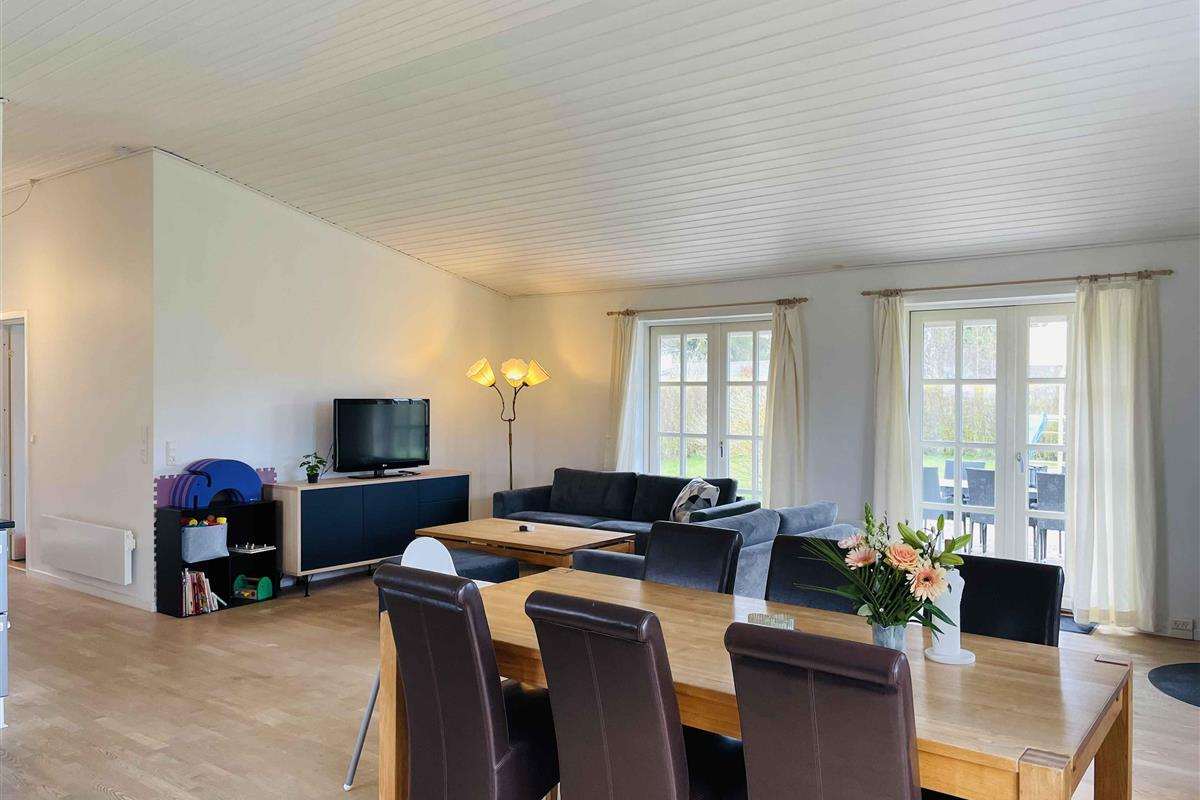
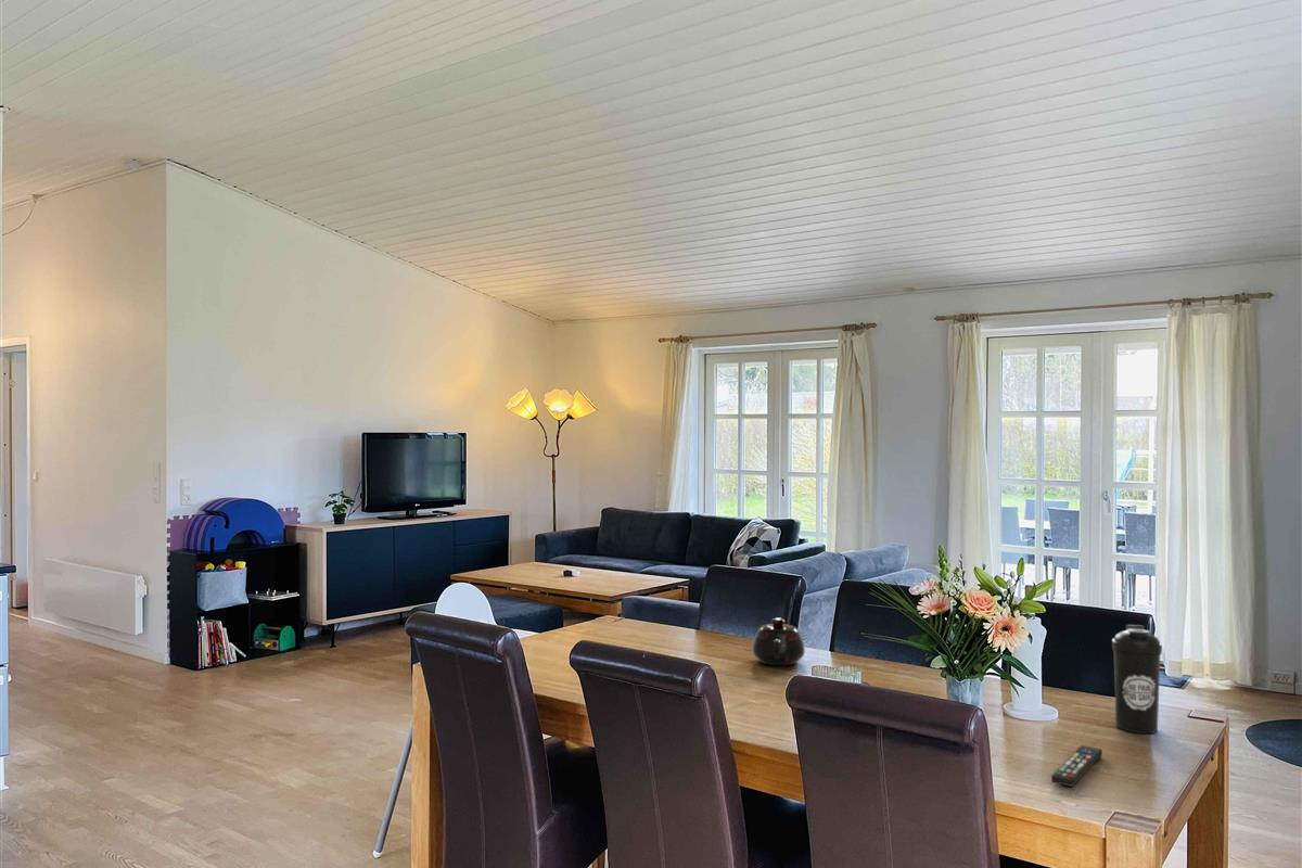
+ remote control (1077, 764)
+ teapot (778, 639)
+ water bottle (1136, 677)
